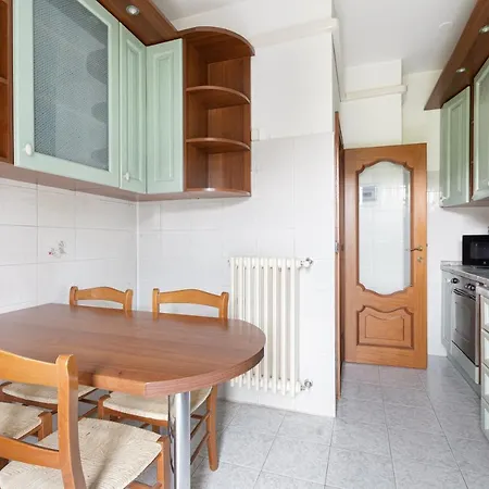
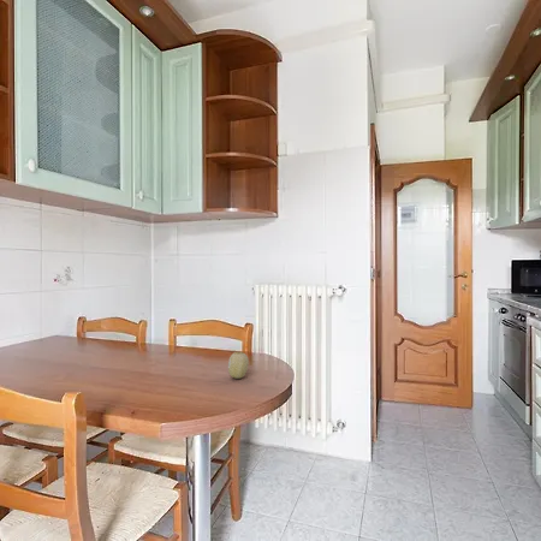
+ fruit (238, 364)
